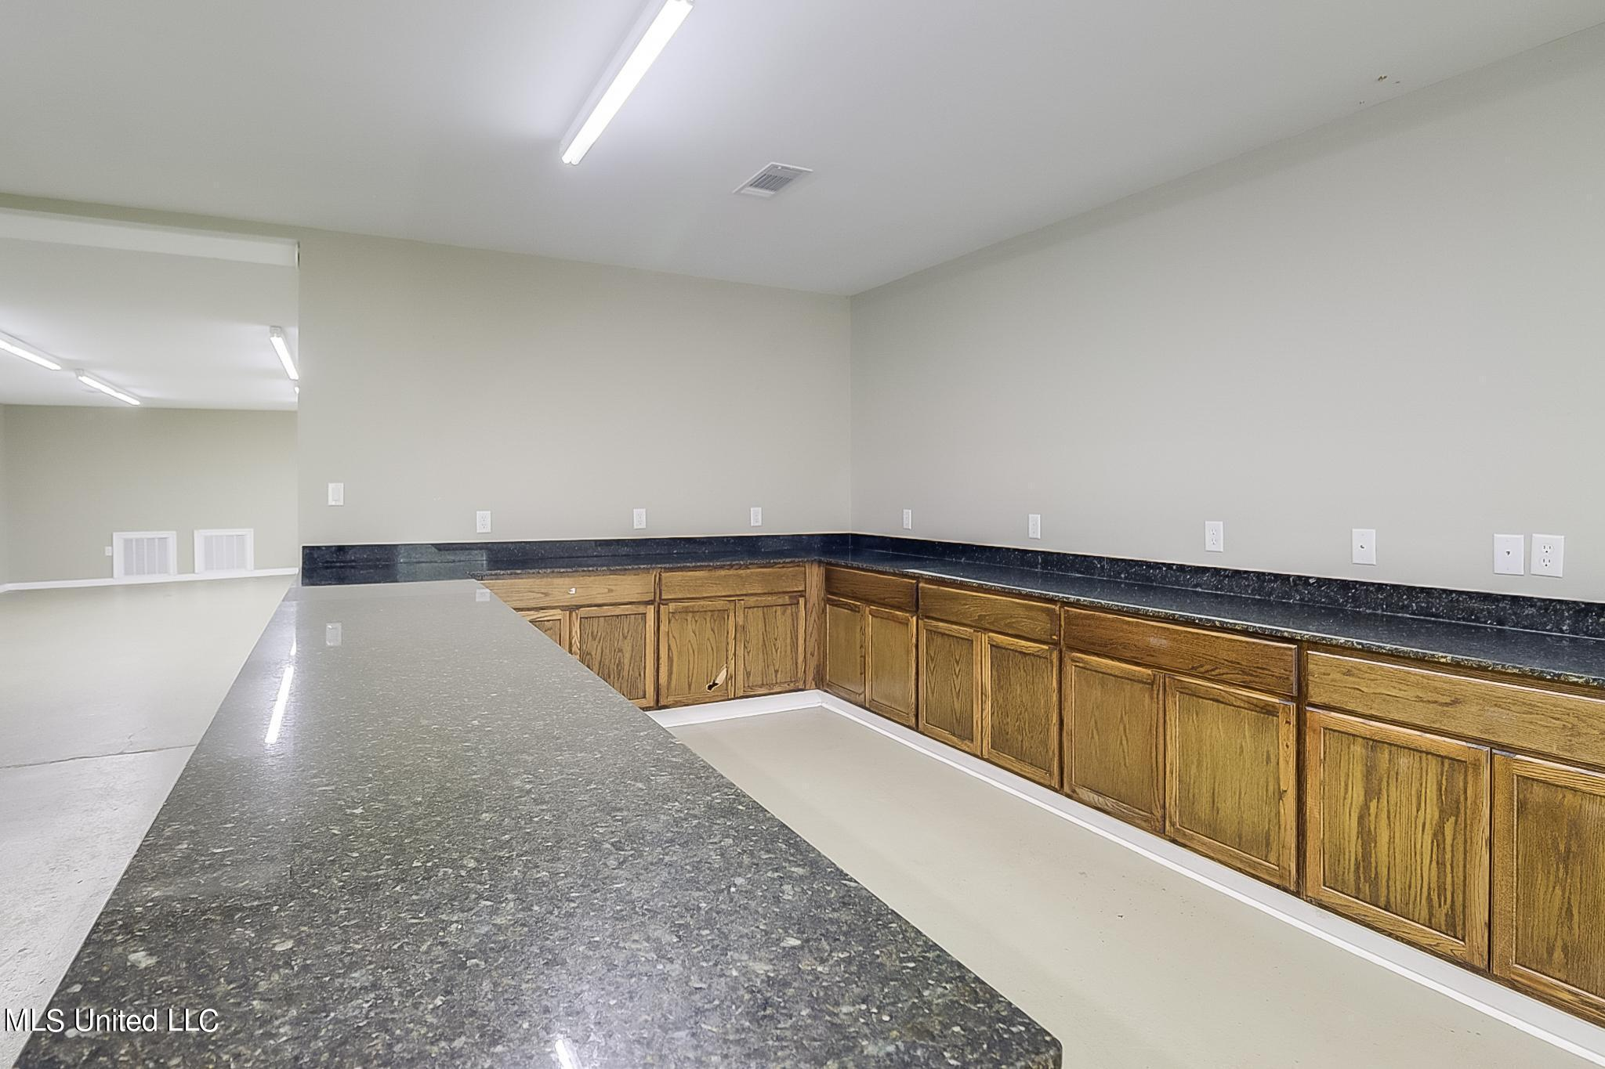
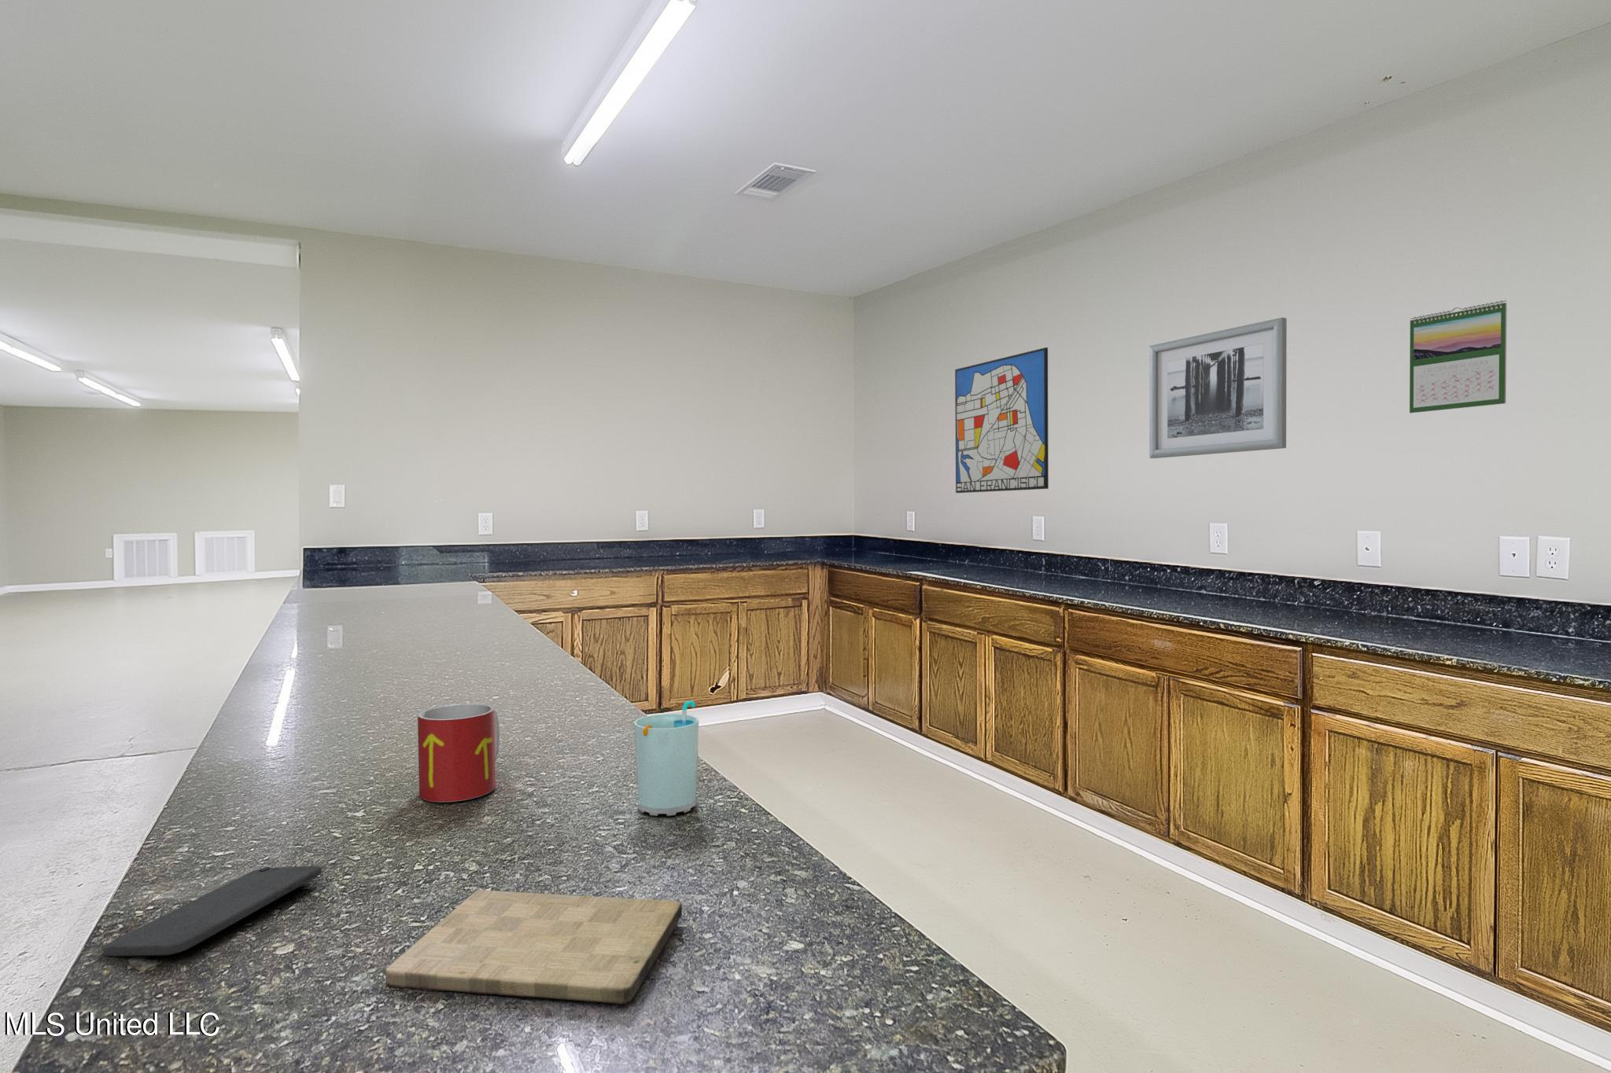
+ smartphone (223, 907)
+ calendar (1456, 358)
+ cutting board (544, 939)
+ wall art (1212, 393)
+ cup (666, 754)
+ wall art (998, 425)
+ mug (466, 747)
